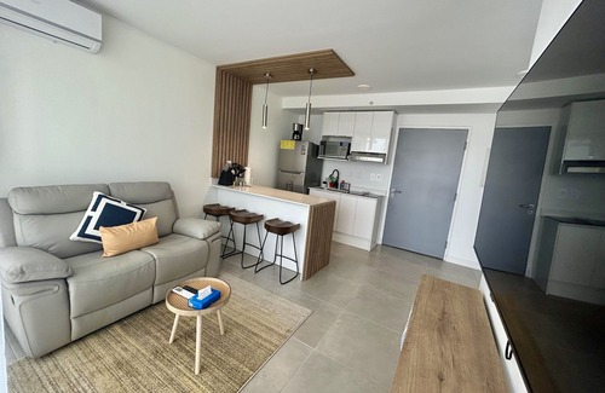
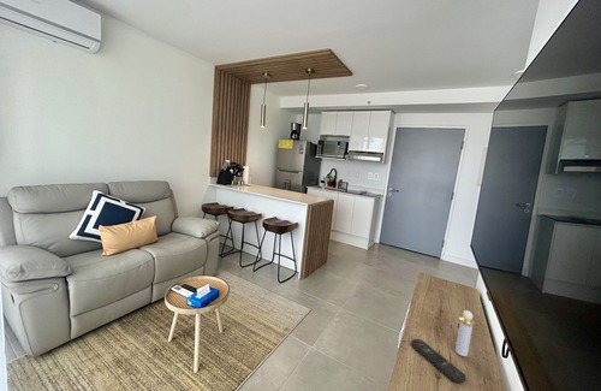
+ perfume bottle (464, 332)
+ remote control (435, 359)
